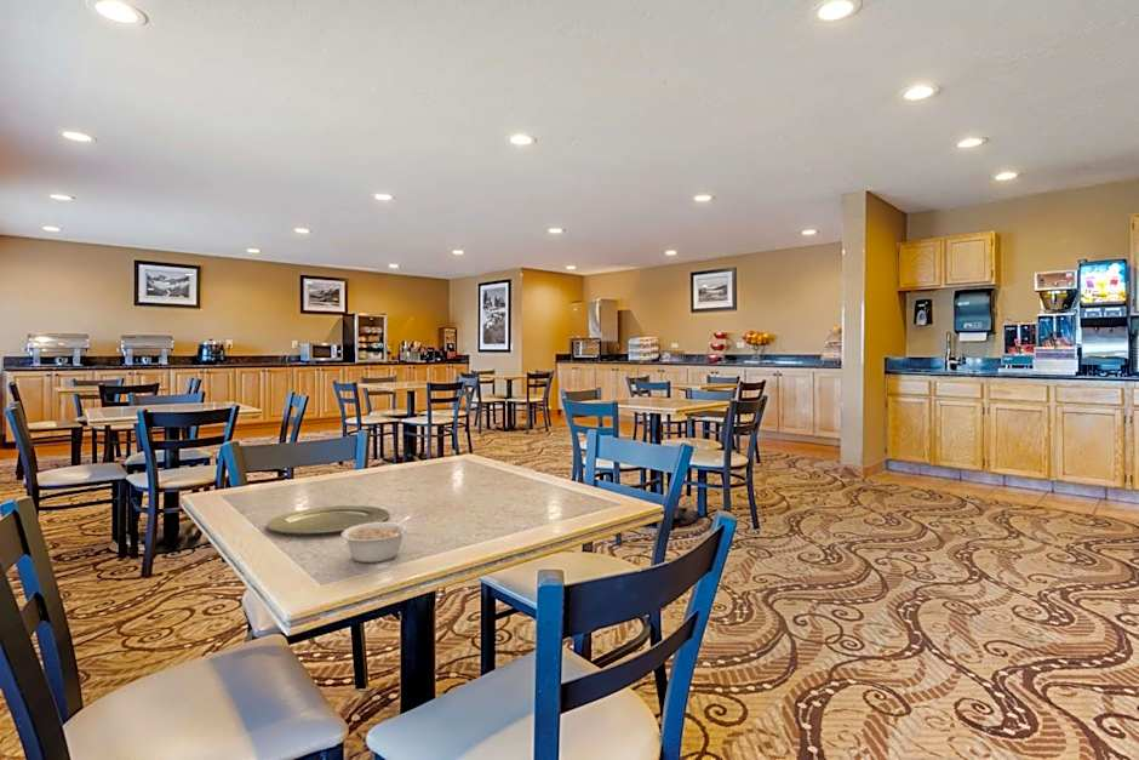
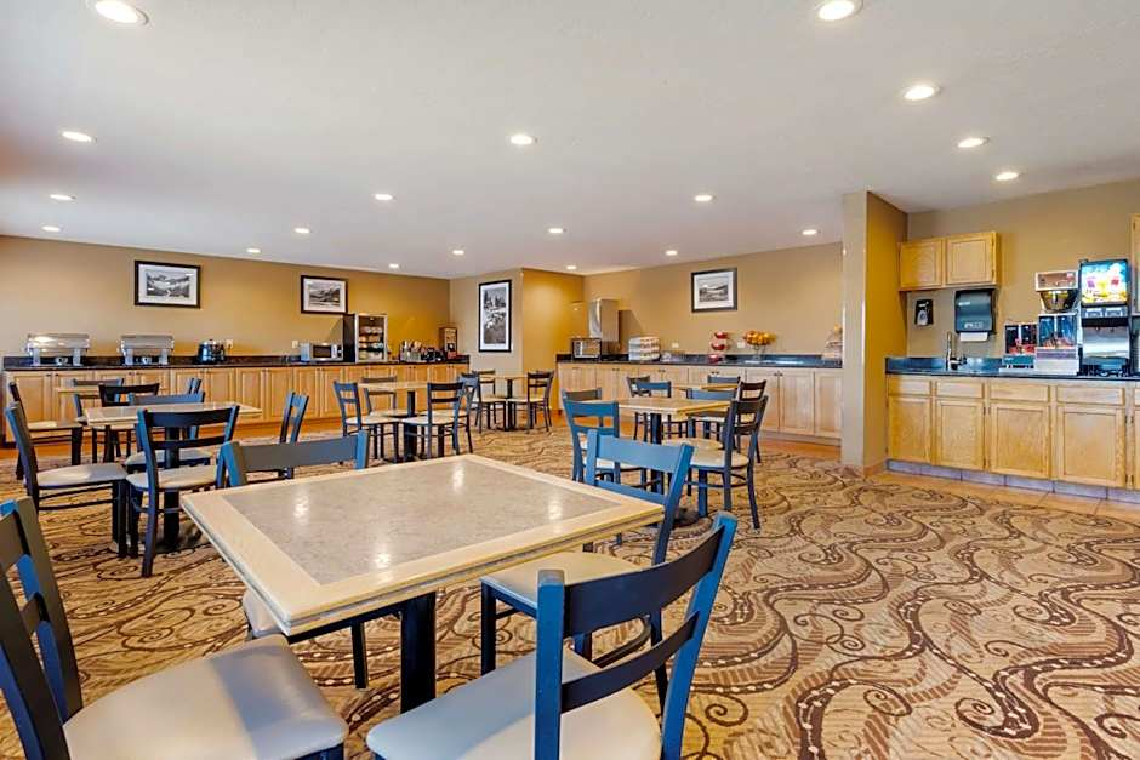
- legume (376, 539)
- plate (330, 519)
